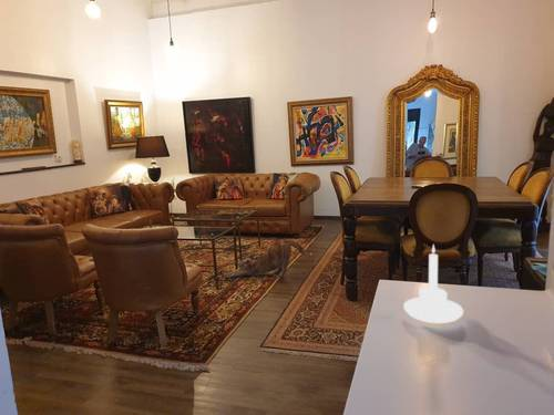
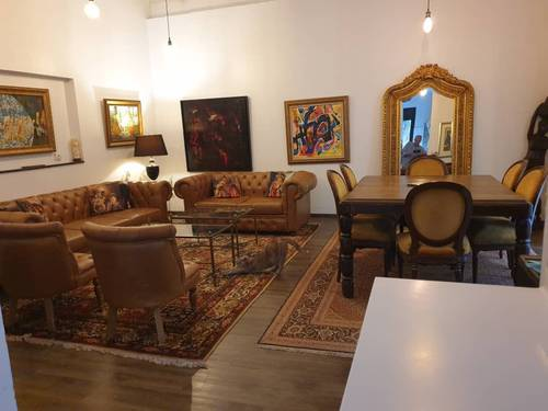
- candle holder (432, 279)
